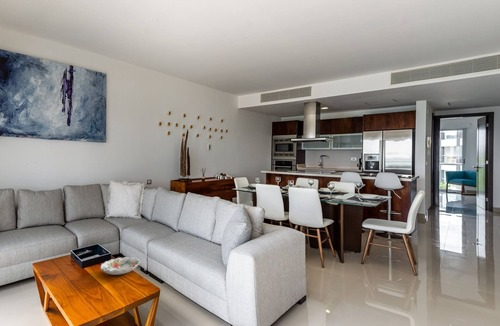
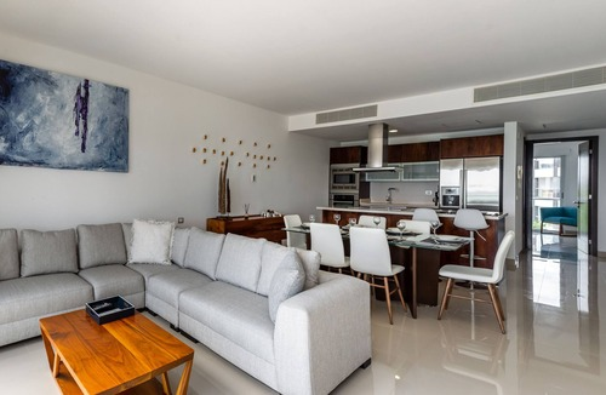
- decorative bowl (120, 267)
